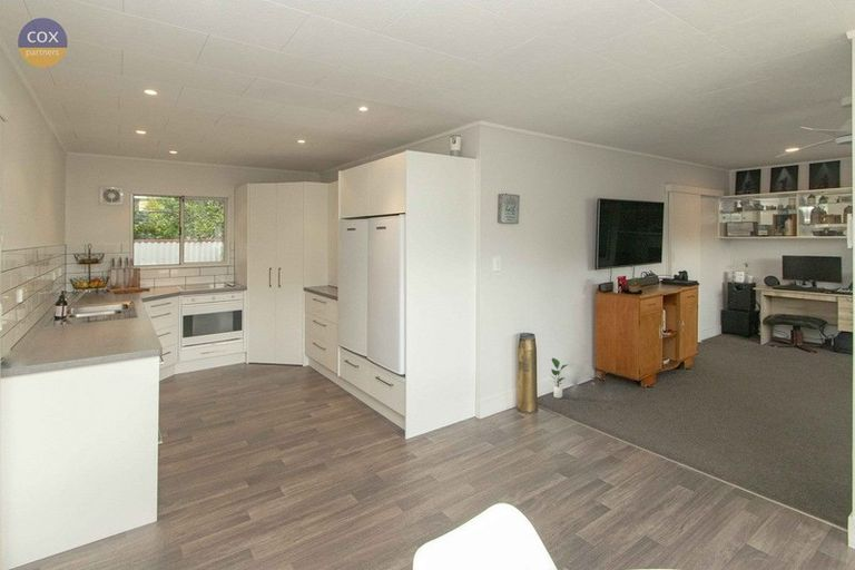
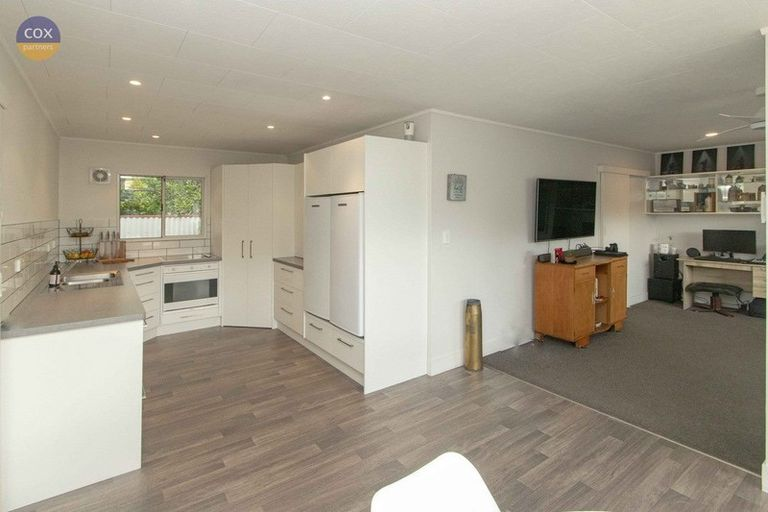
- potted plant (558, 377)
